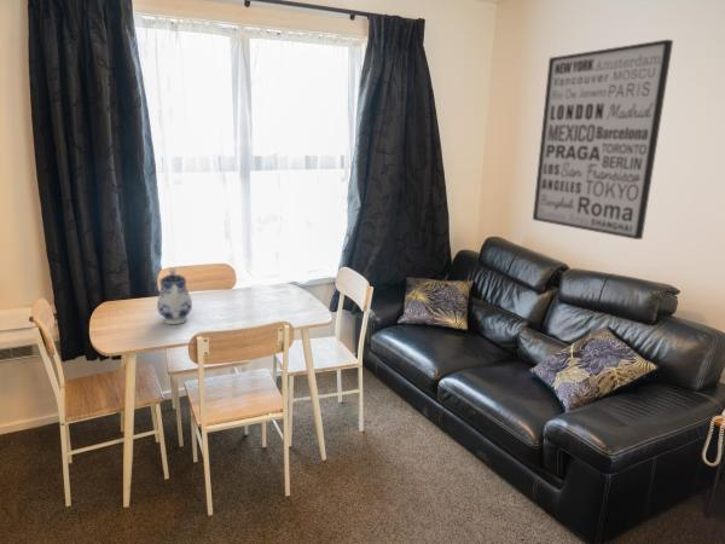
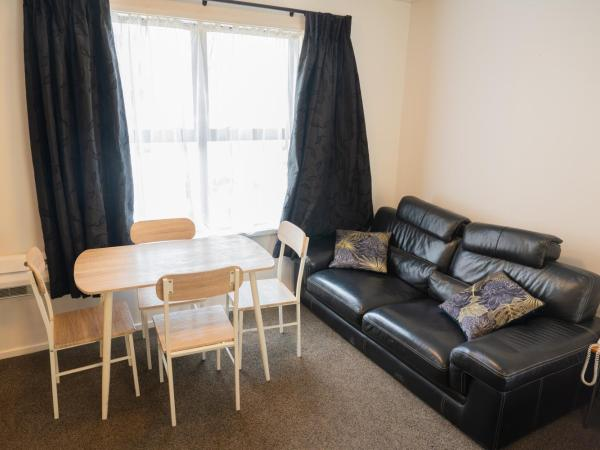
- wall art (592, 143)
- teapot (174, 294)
